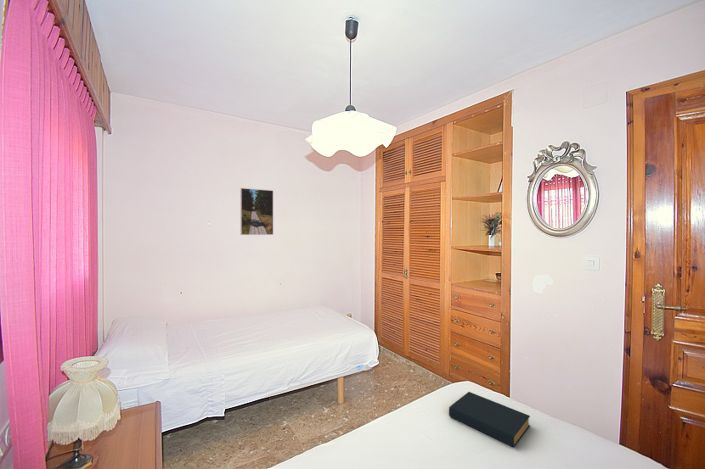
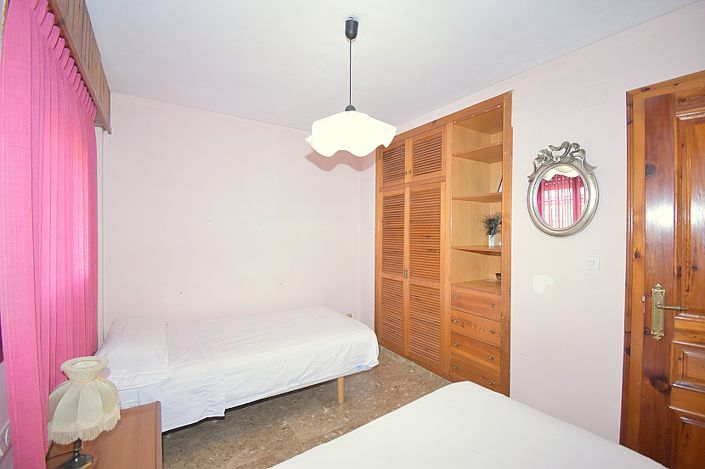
- hardback book (488, 416)
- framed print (257, 212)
